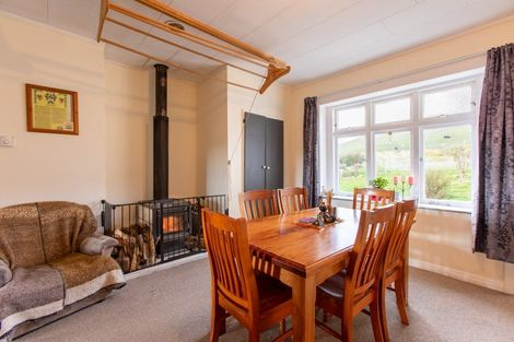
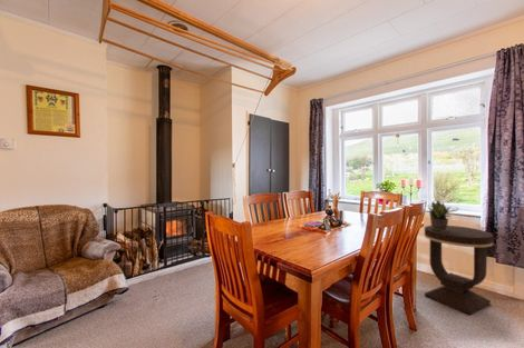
+ potted plant (441, 213)
+ side table (453, 274)
